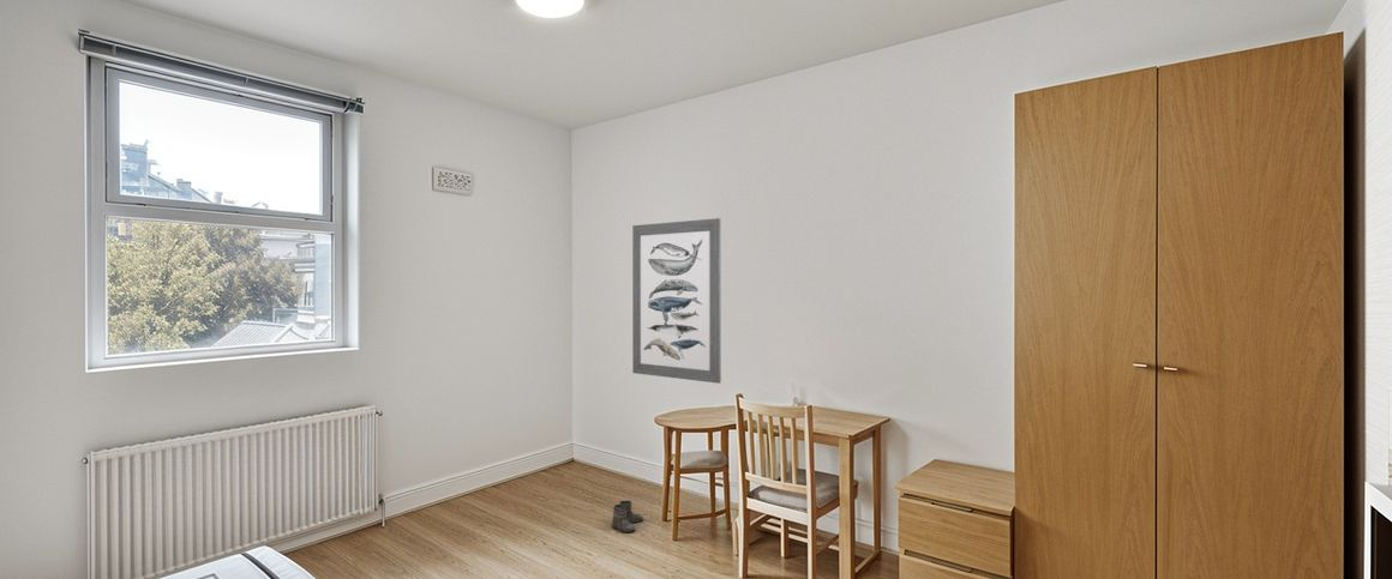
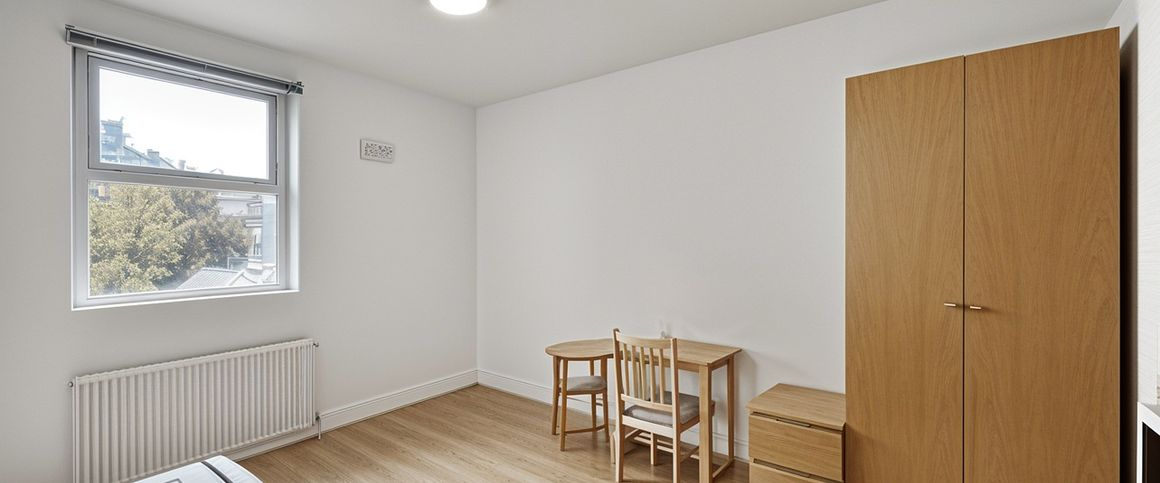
- wall art (674, 300)
- boots (626, 514)
